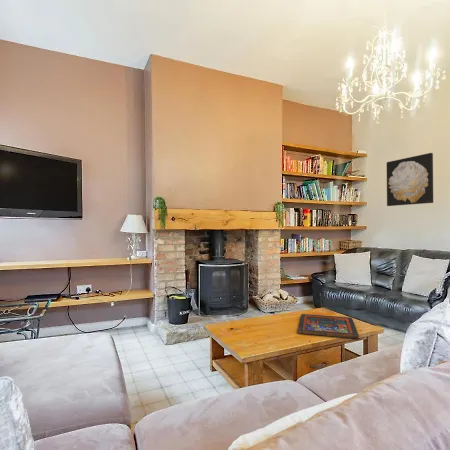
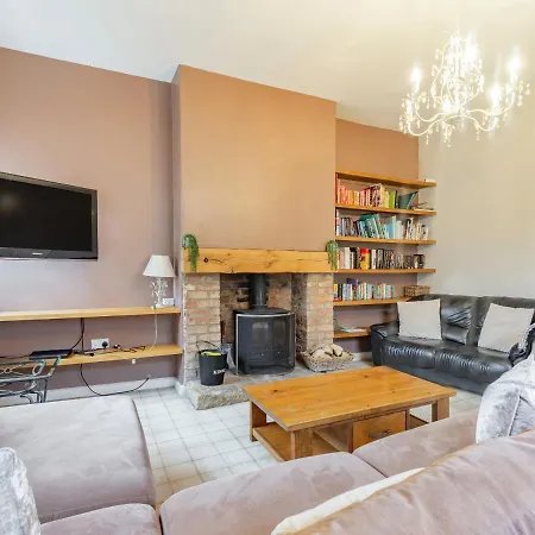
- religious icon (326, 324)
- wall art (408, 181)
